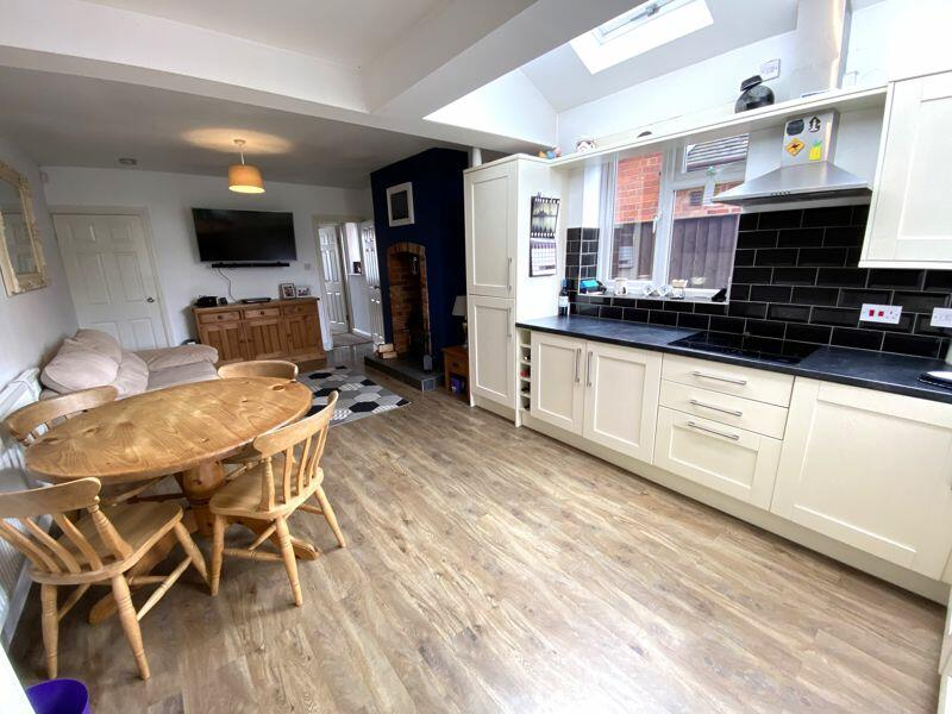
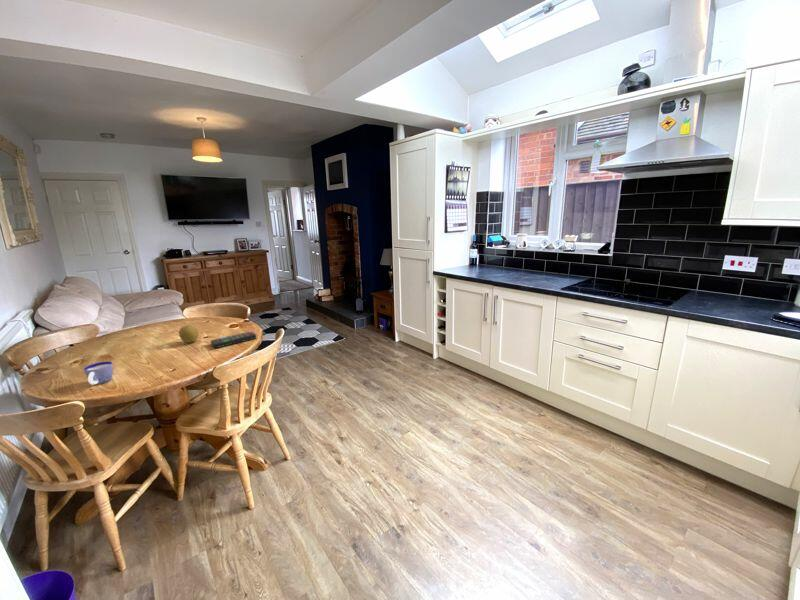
+ cup (98, 375)
+ remote control (234, 339)
+ fruit (188, 333)
